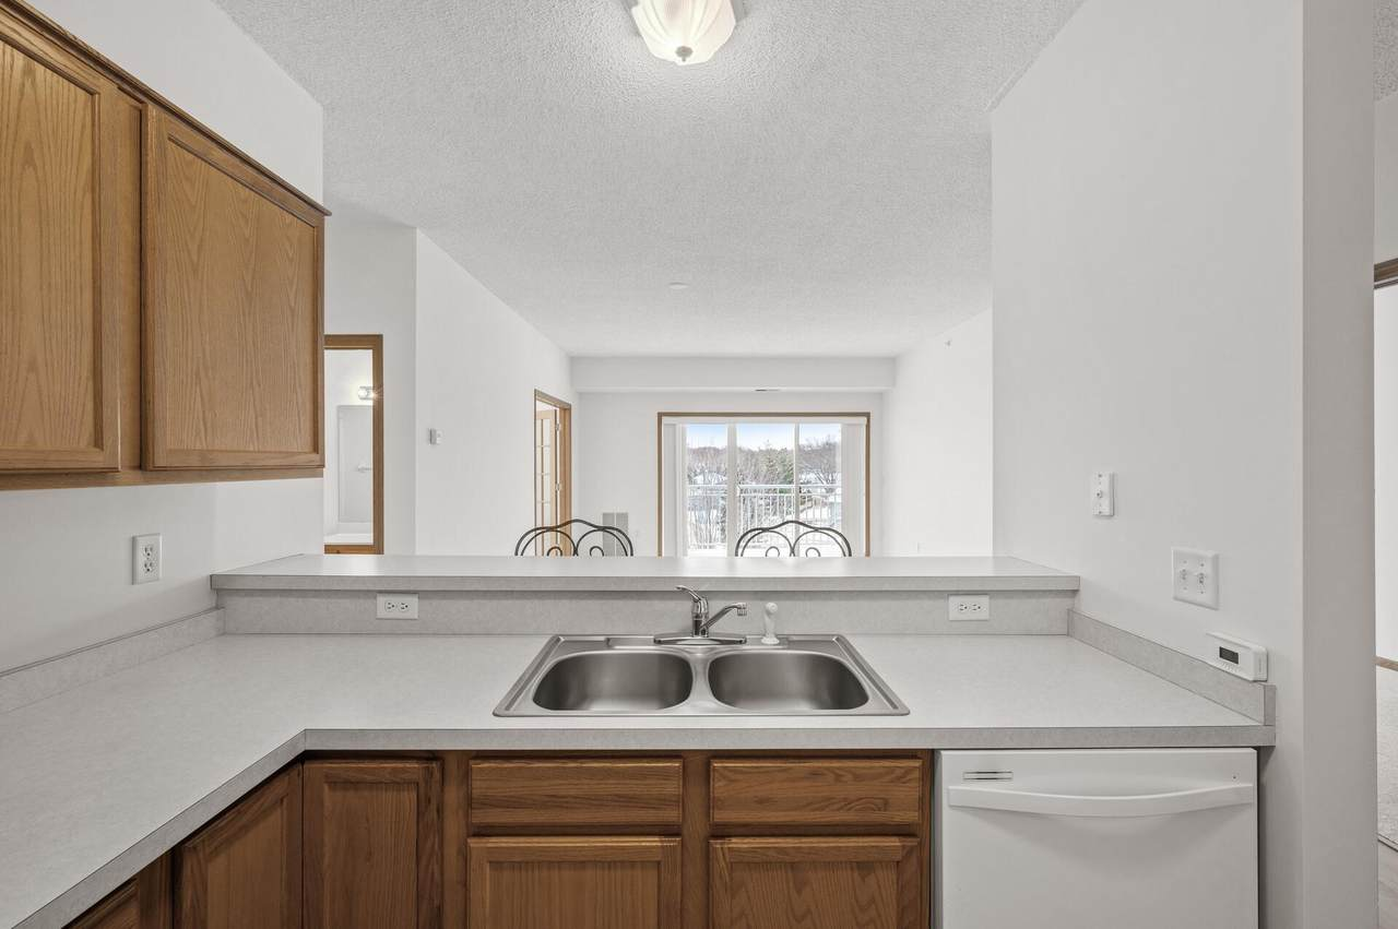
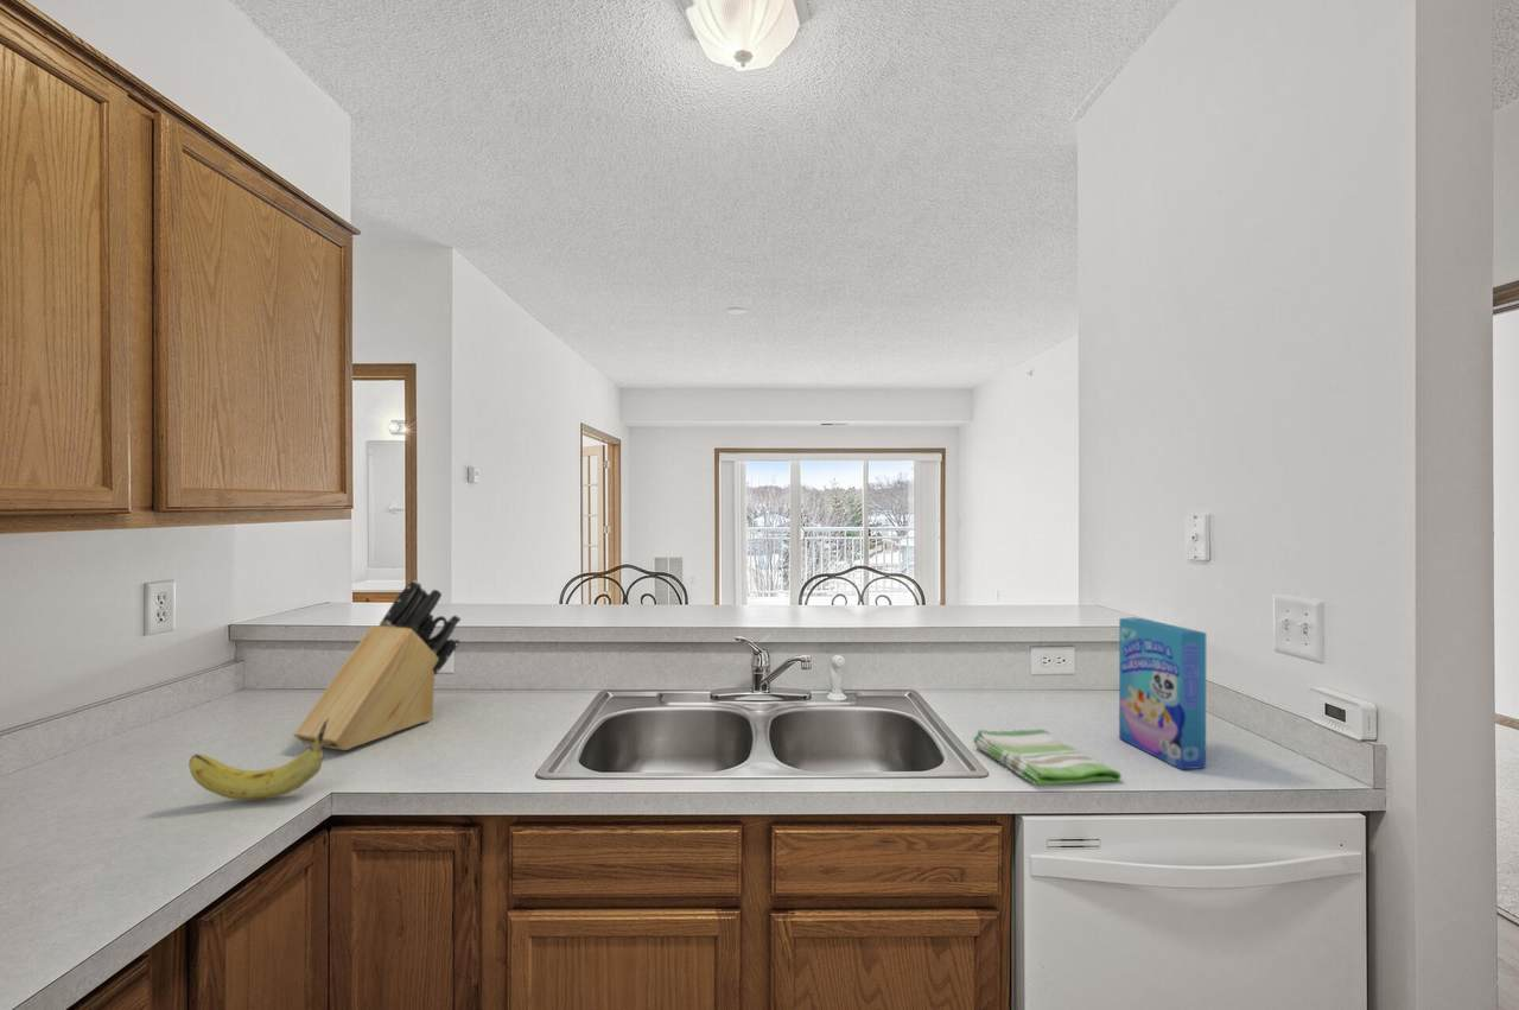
+ knife block (386, 656)
+ cereal box (1159, 687)
+ dish towel (1042, 752)
+ fruit (260, 770)
